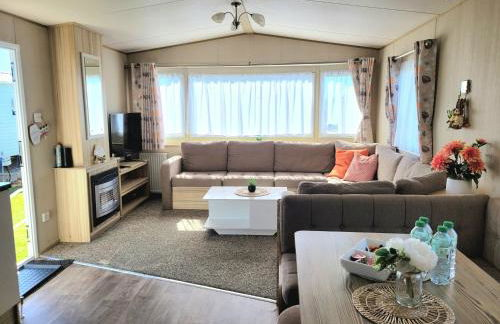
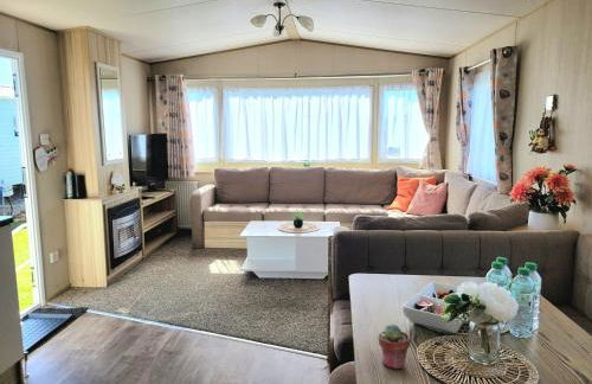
+ potted succulent (393, 344)
